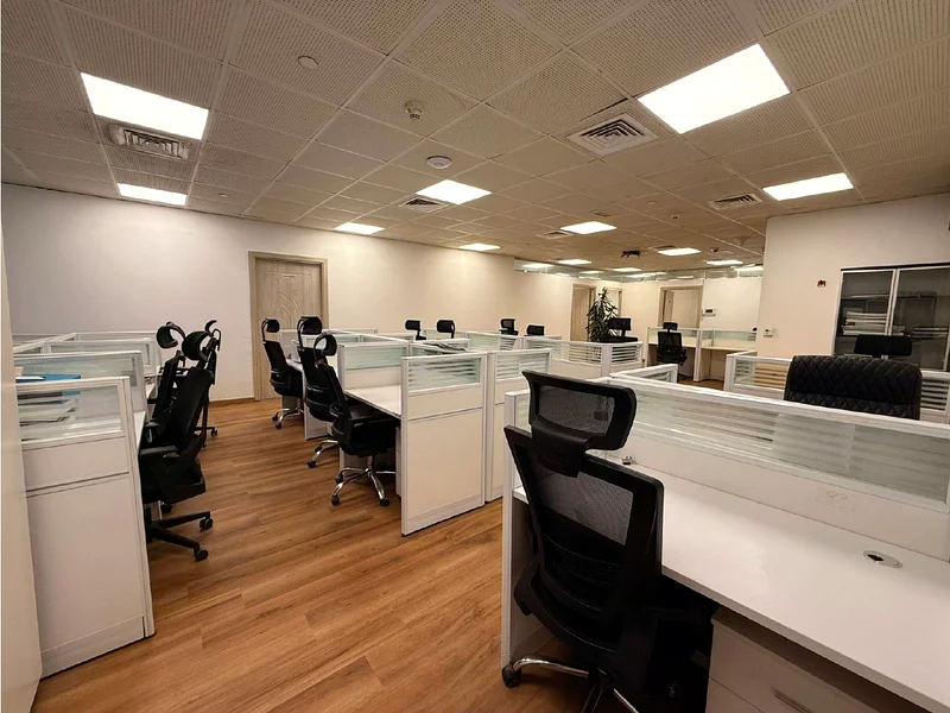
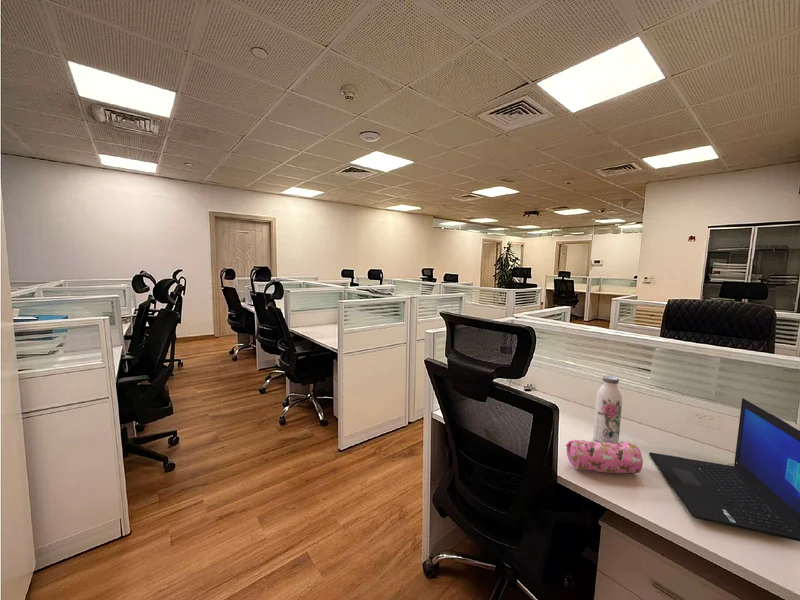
+ water bottle (608, 408)
+ laptop (722, 464)
+ pencil case (602, 455)
